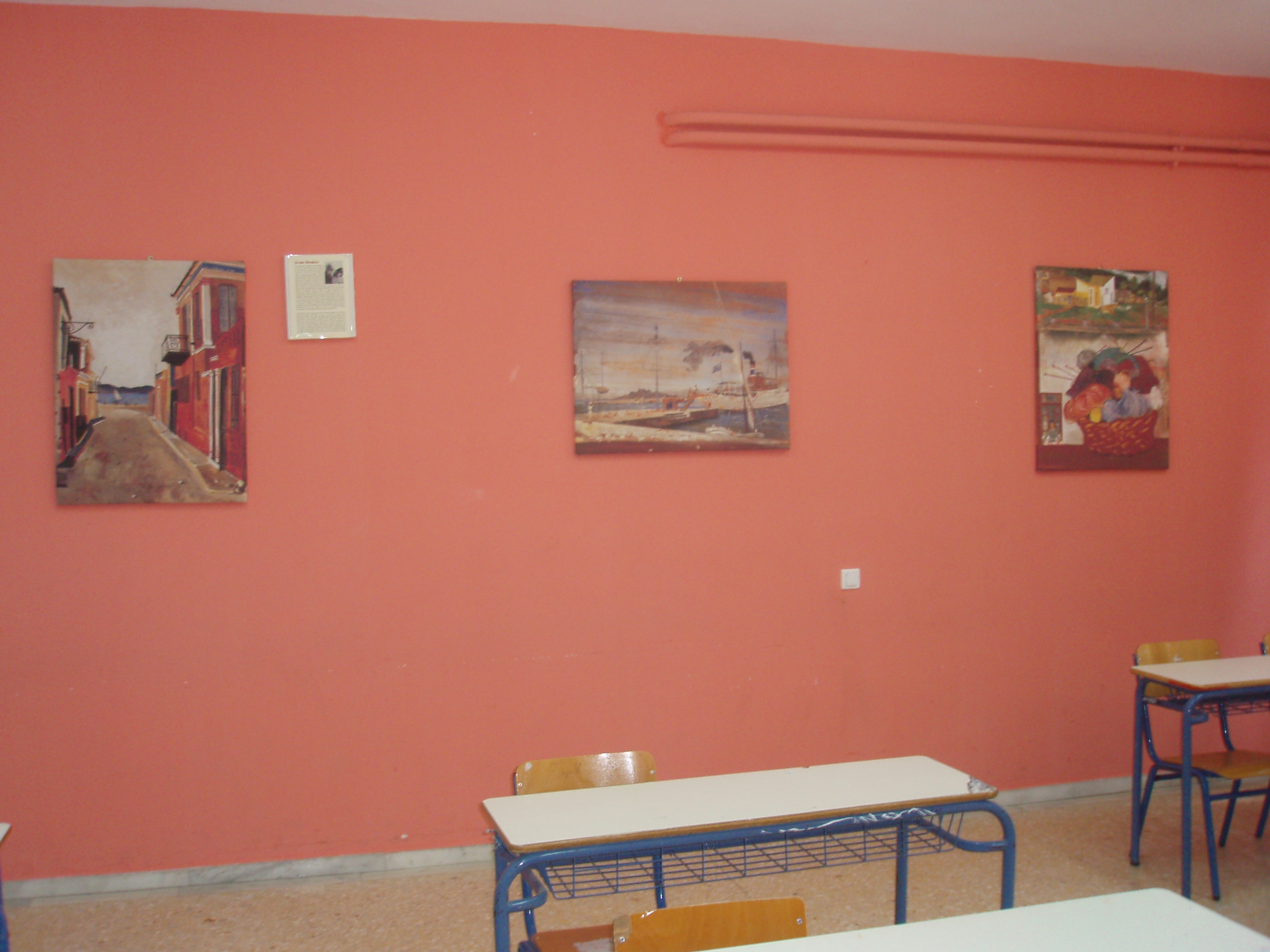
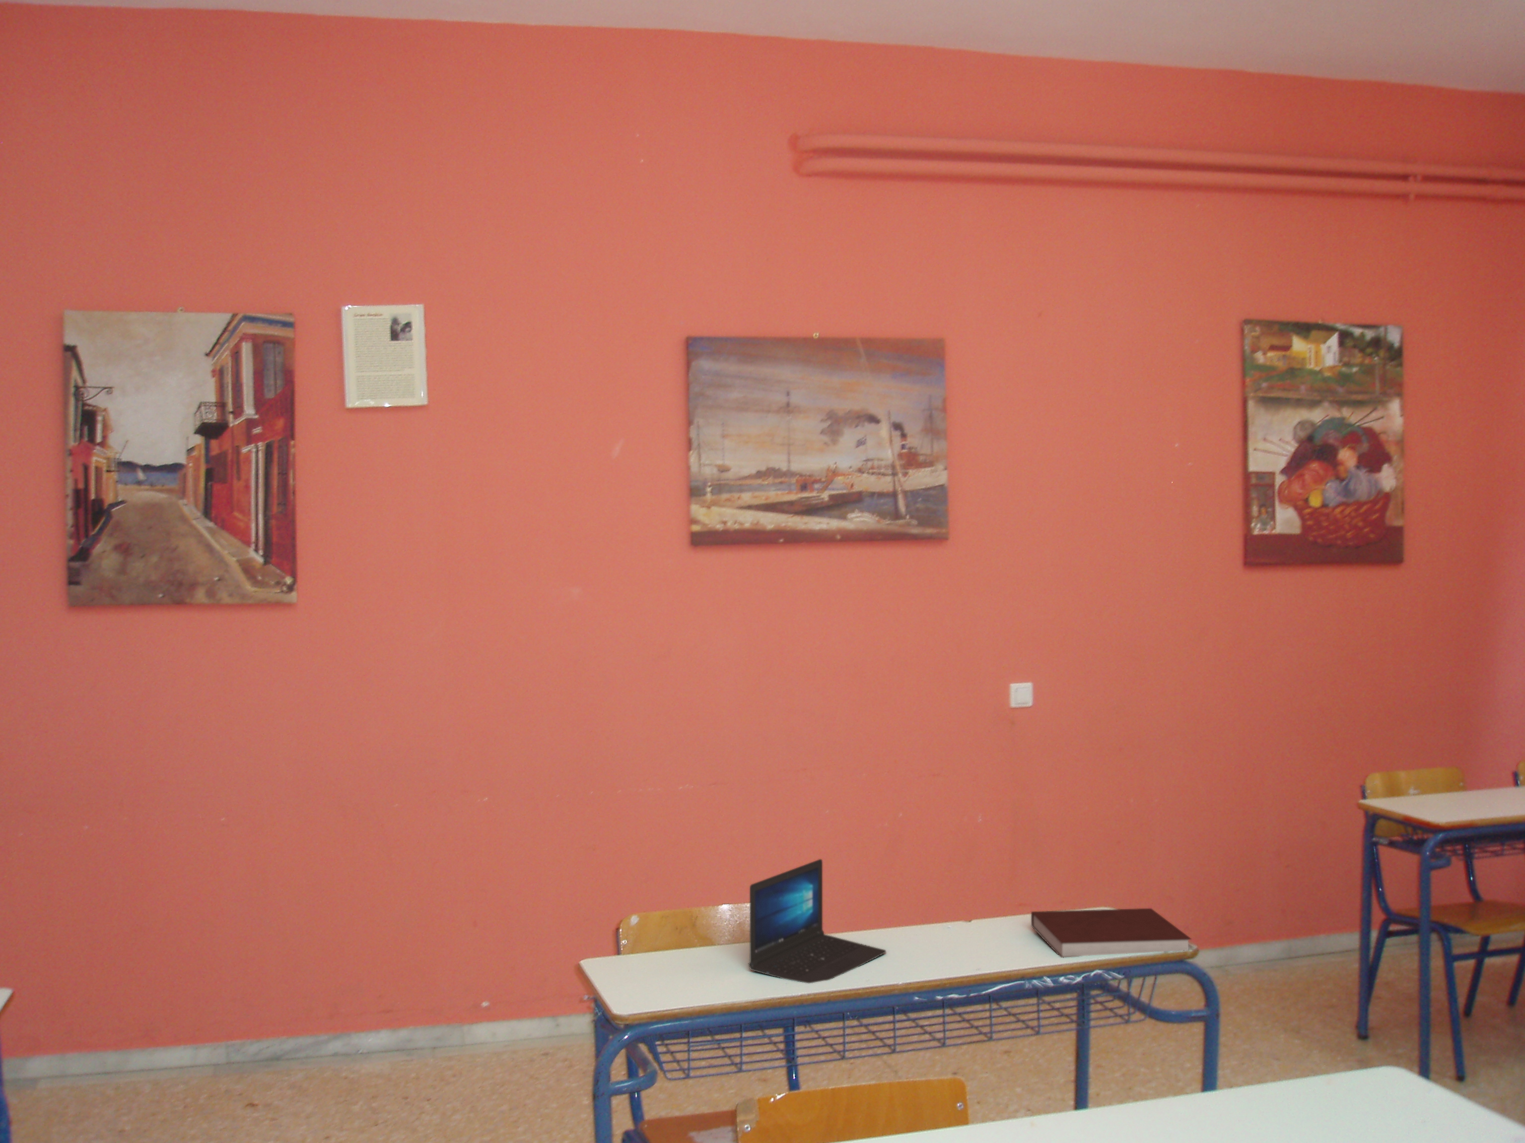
+ notebook (1108, 932)
+ laptop (818, 920)
